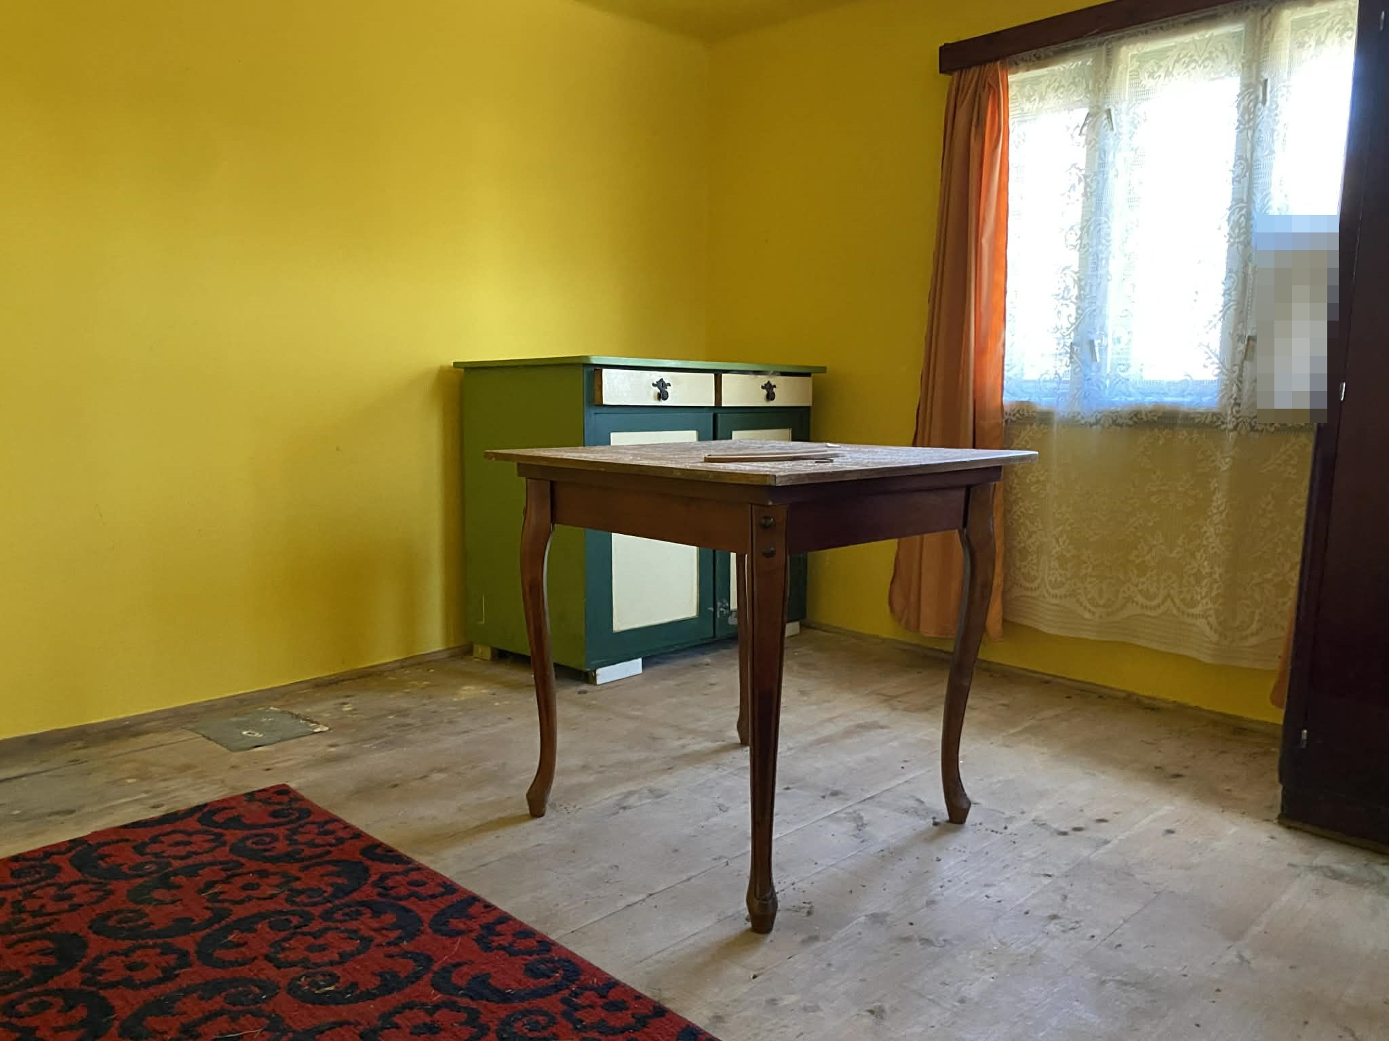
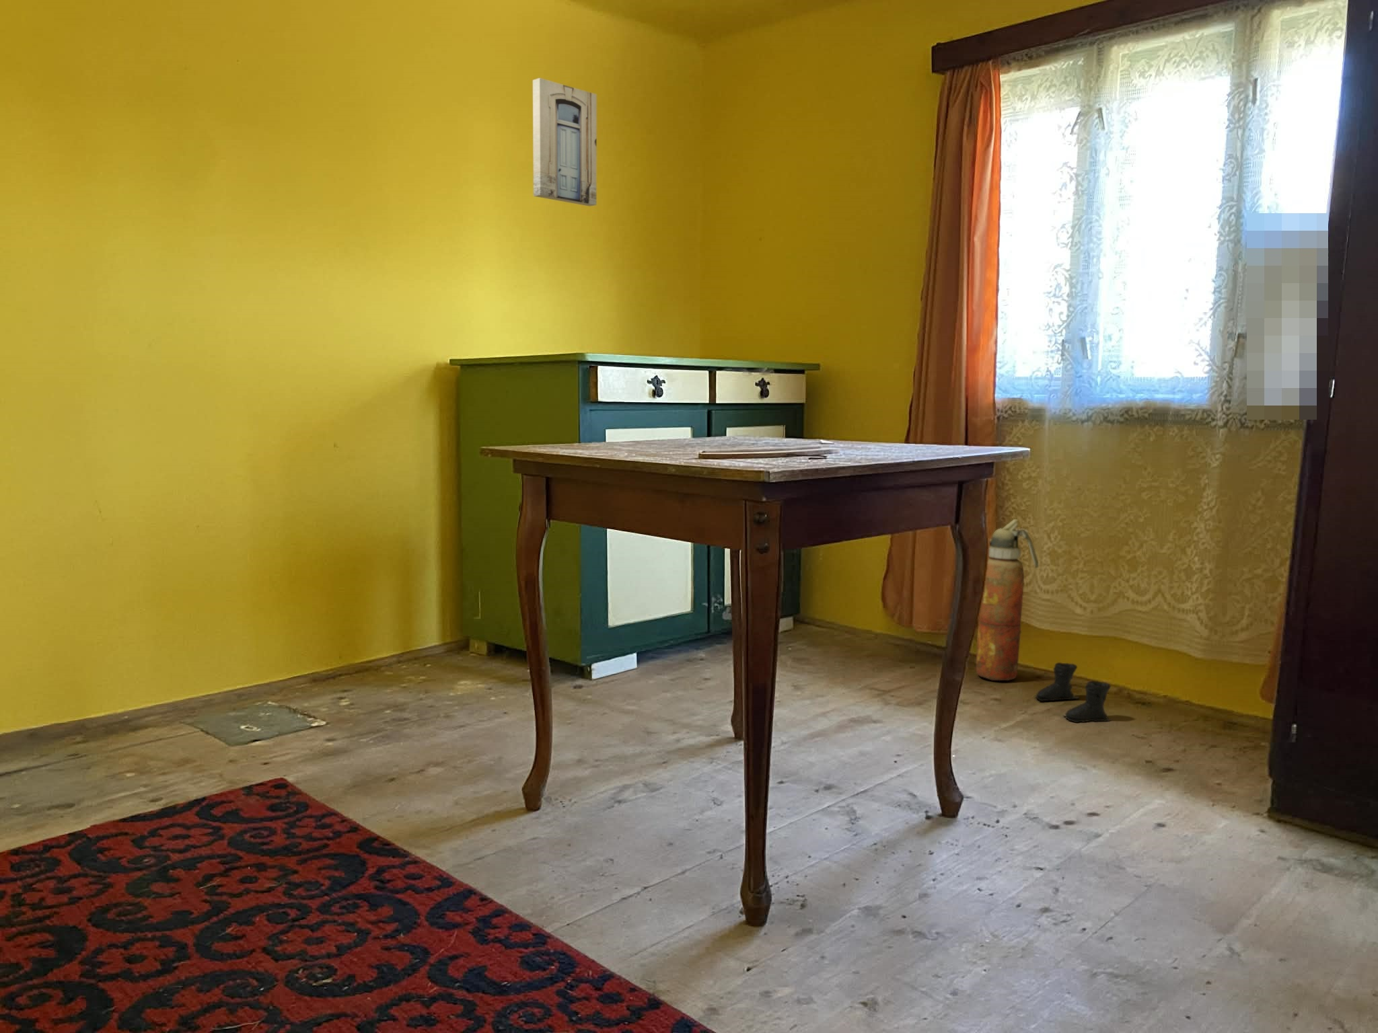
+ wall art (565, 144)
+ boots (1072, 691)
+ fire extinguisher (1007, 599)
